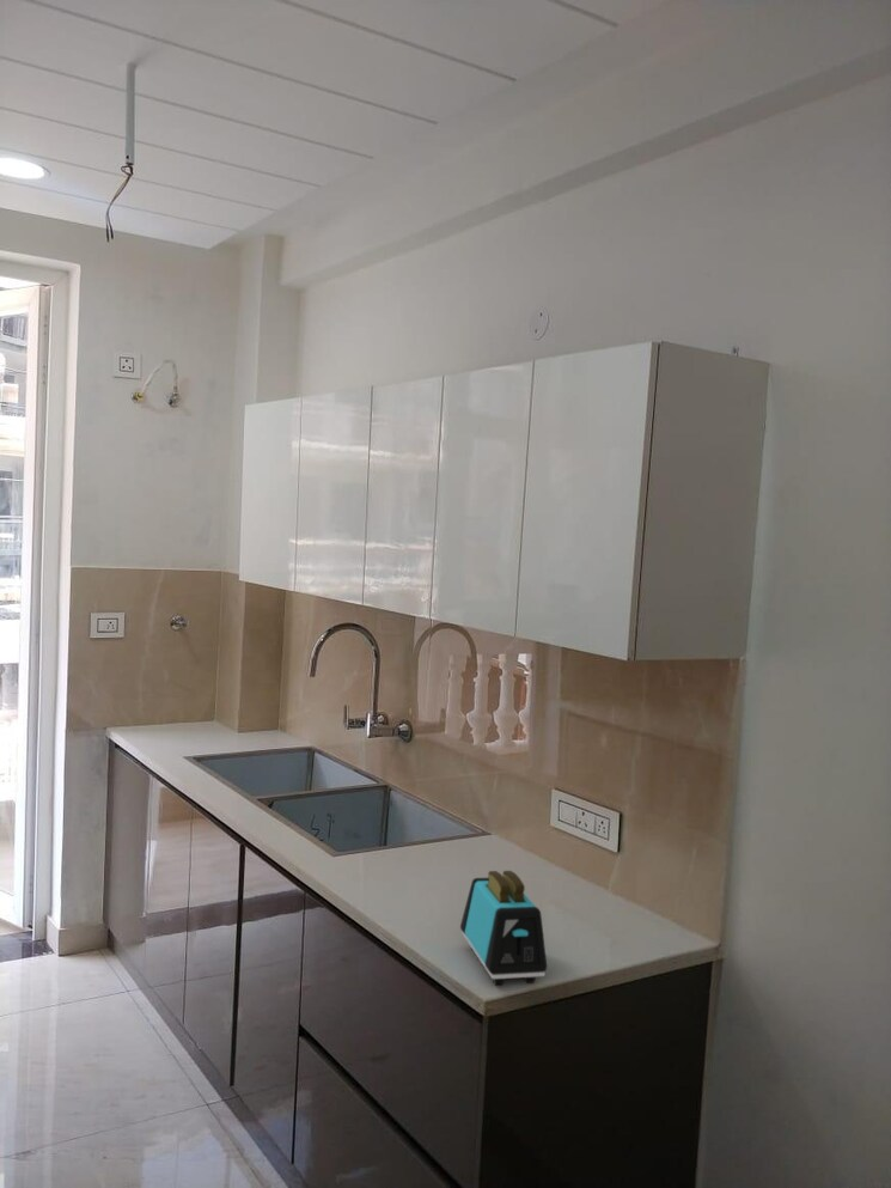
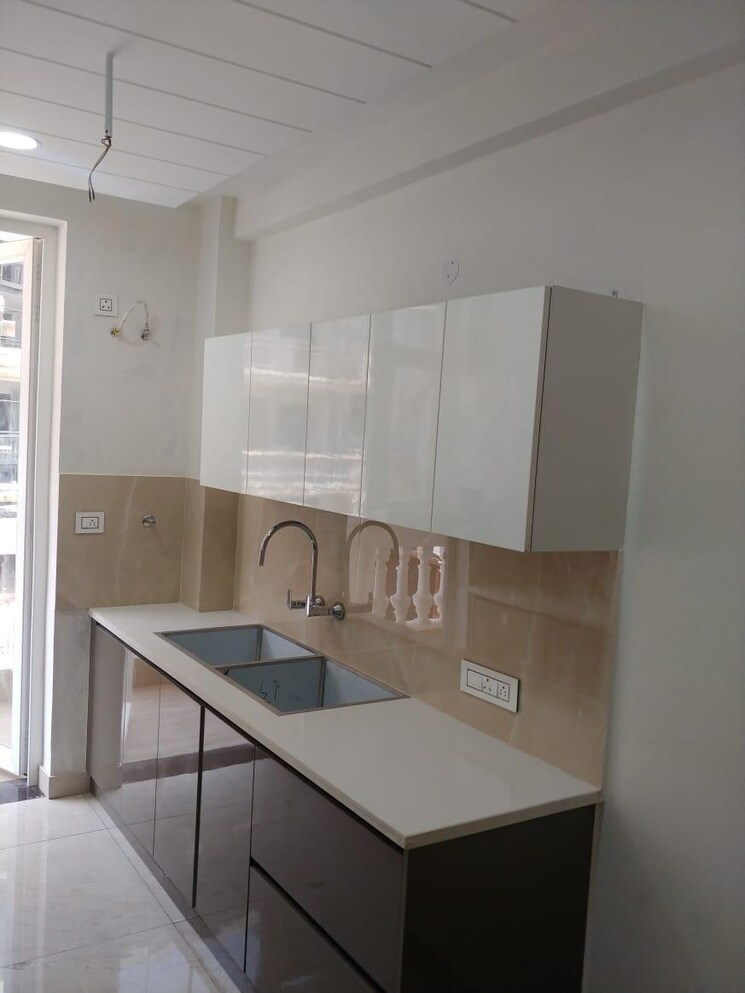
- toaster (504, 919)
